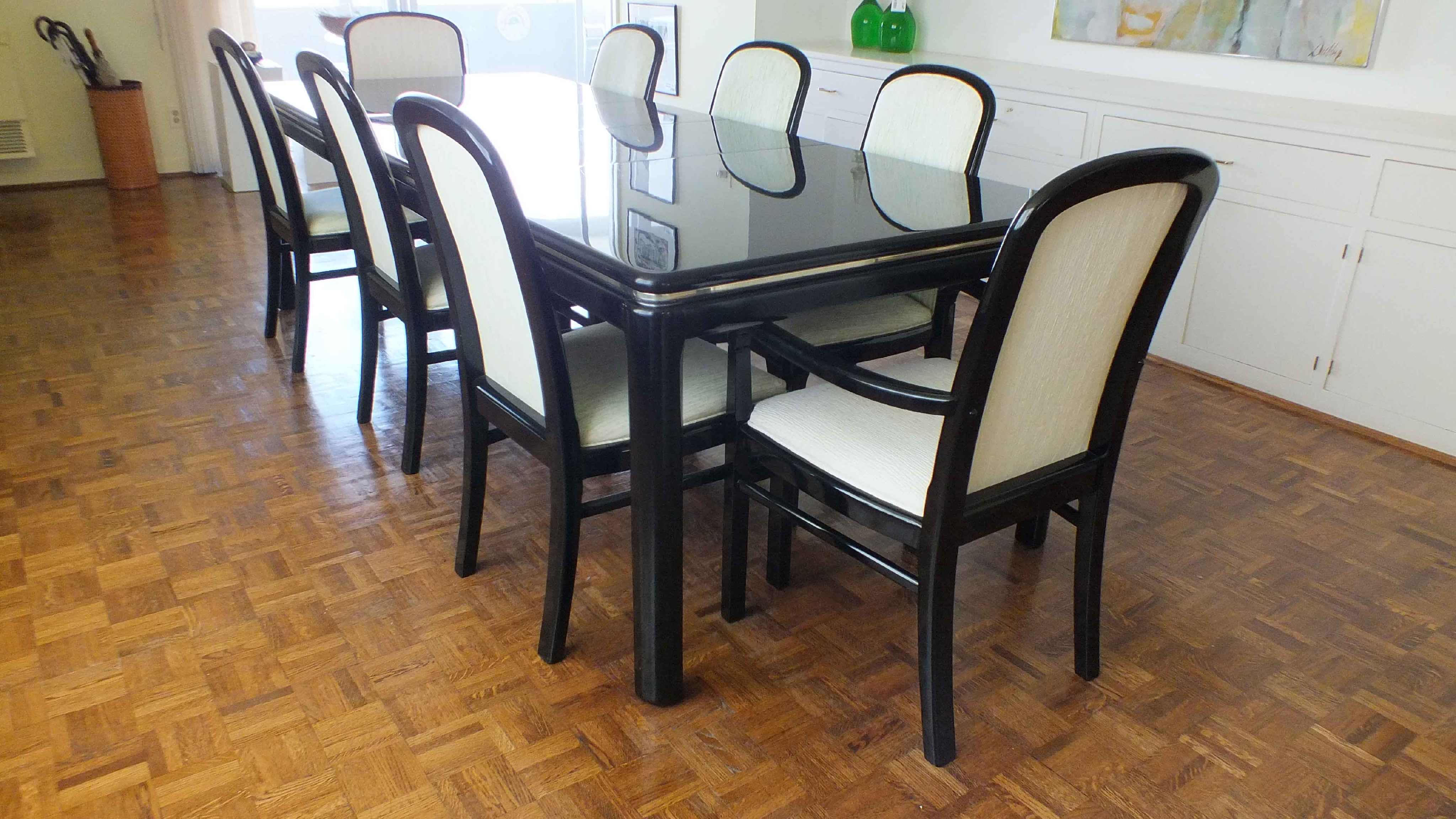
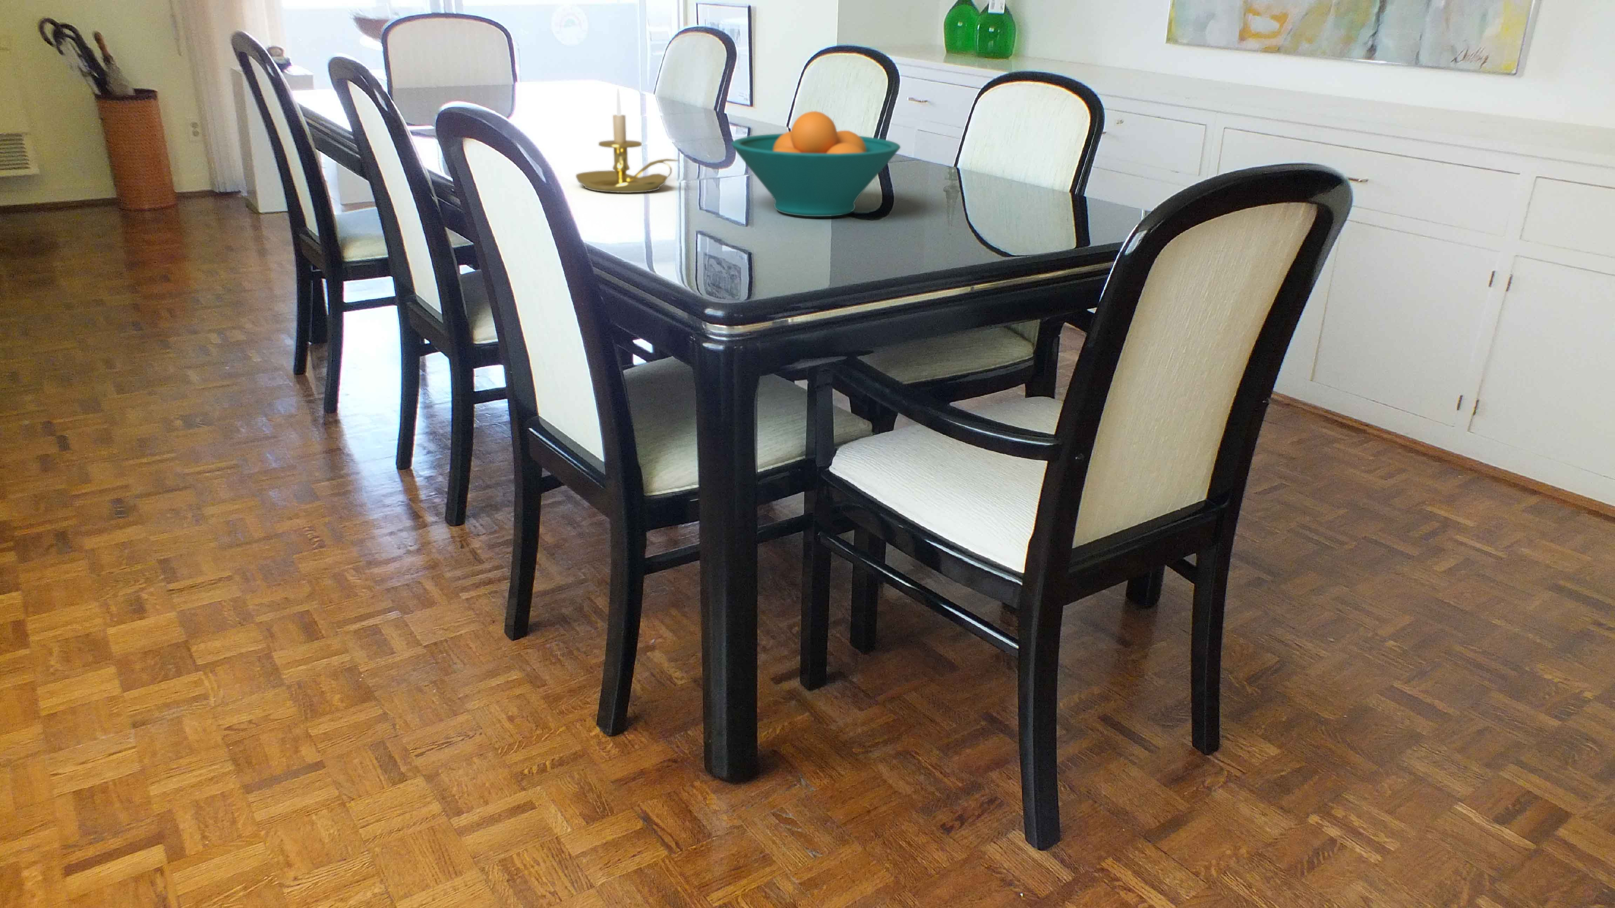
+ candle holder (626, 139)
+ fruit bowl (815, 162)
